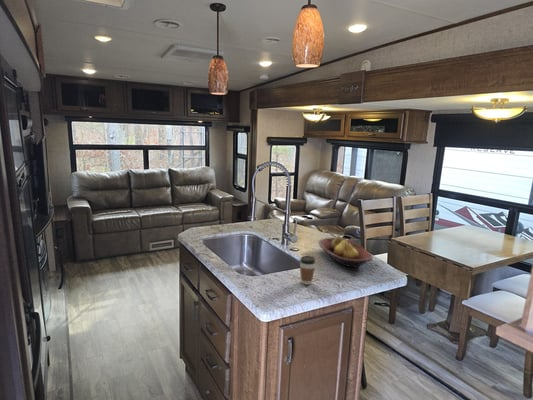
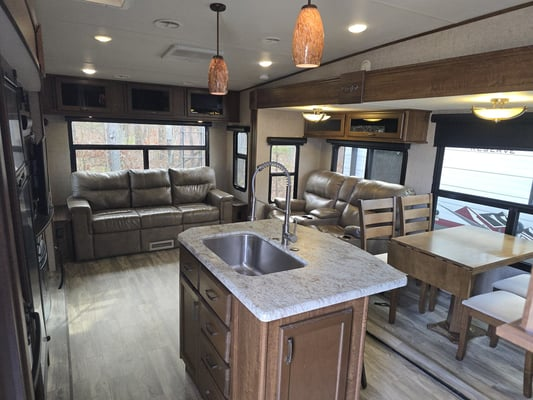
- coffee cup (307, 270)
- fruit bowl (344, 249)
